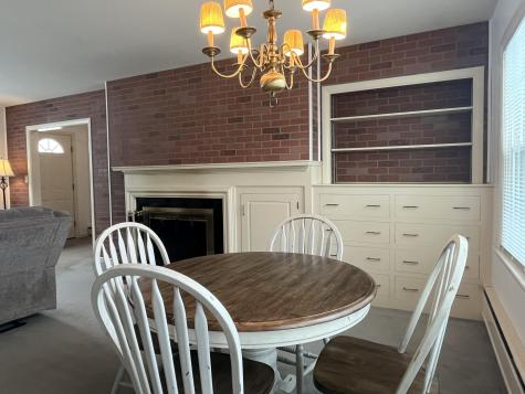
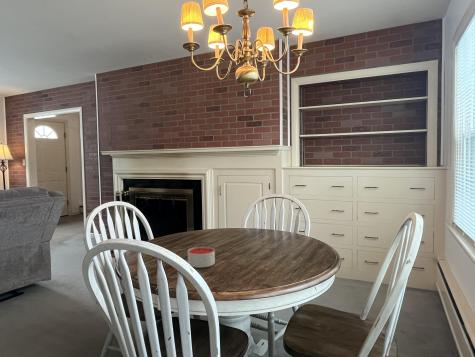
+ candle (201, 256)
